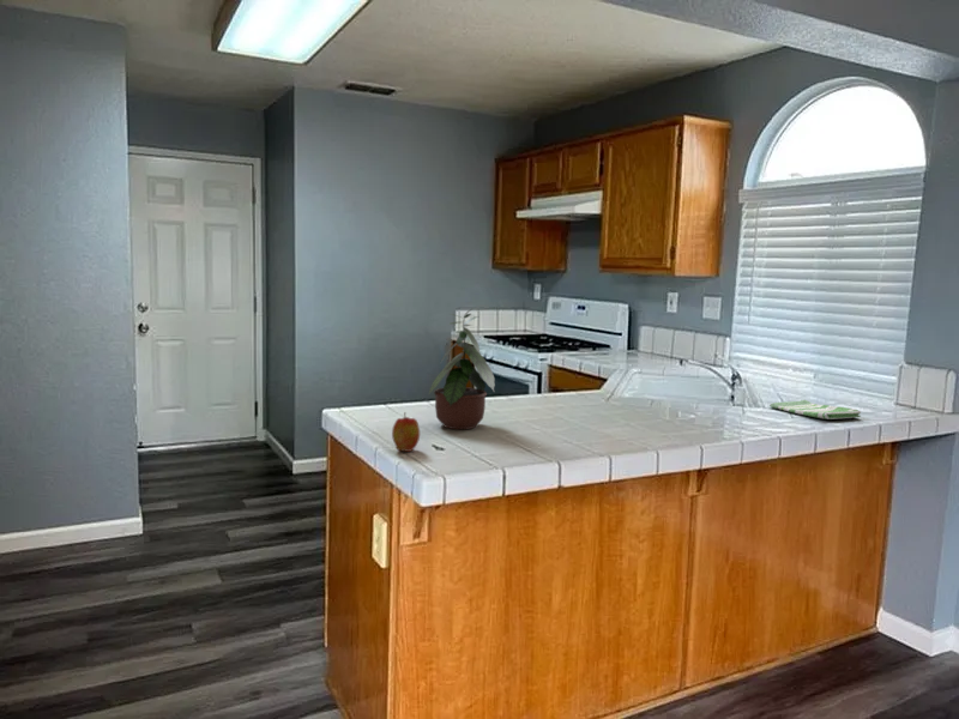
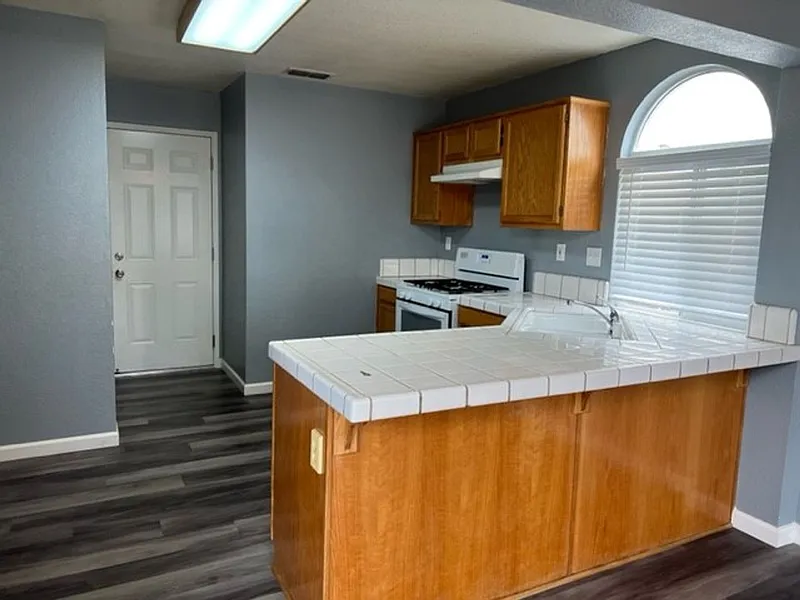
- apple (405, 430)
- potted plant (464, 367)
- dish towel (814, 409)
